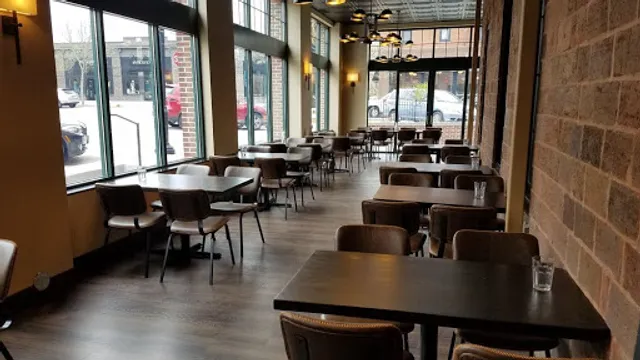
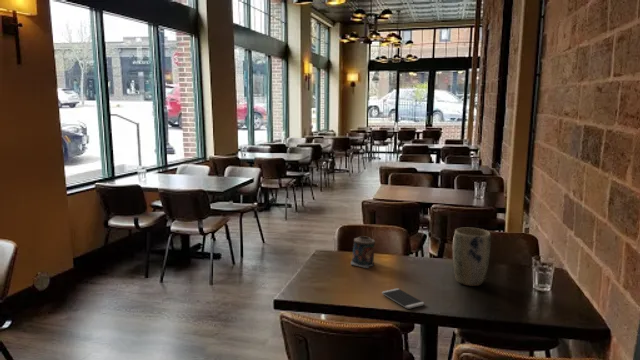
+ candle (363, 251)
+ plant pot (470, 256)
+ smartphone (402, 298)
